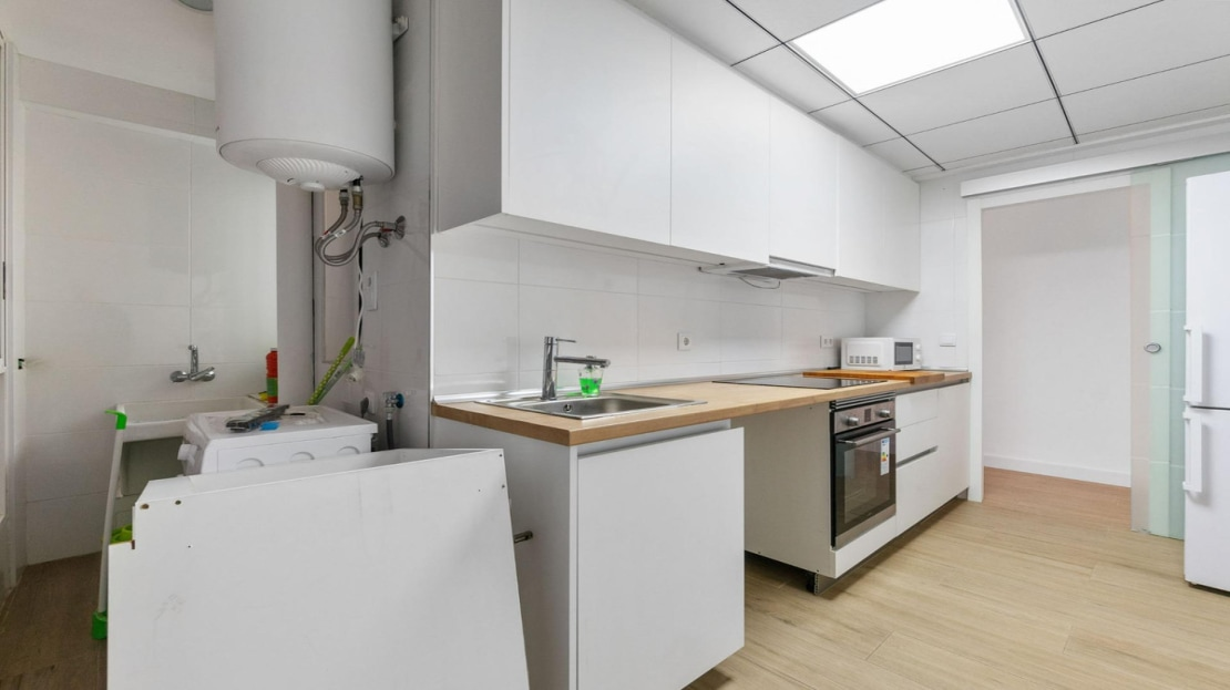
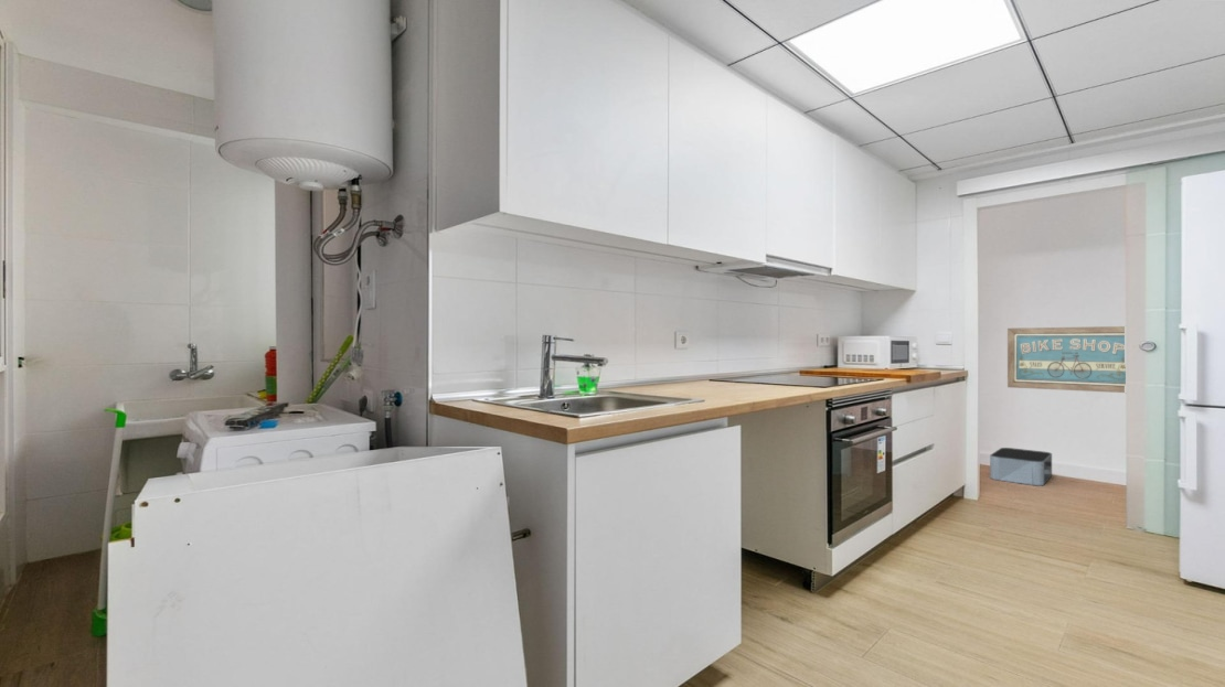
+ storage bin (1021, 465)
+ wall art (1069, 358)
